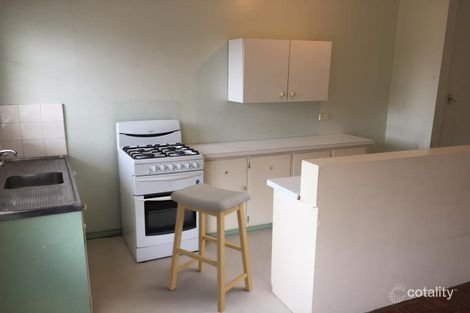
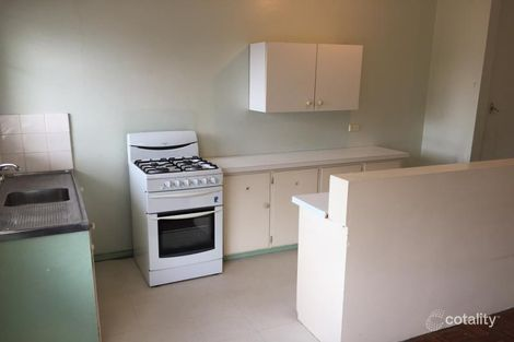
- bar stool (210, 241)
